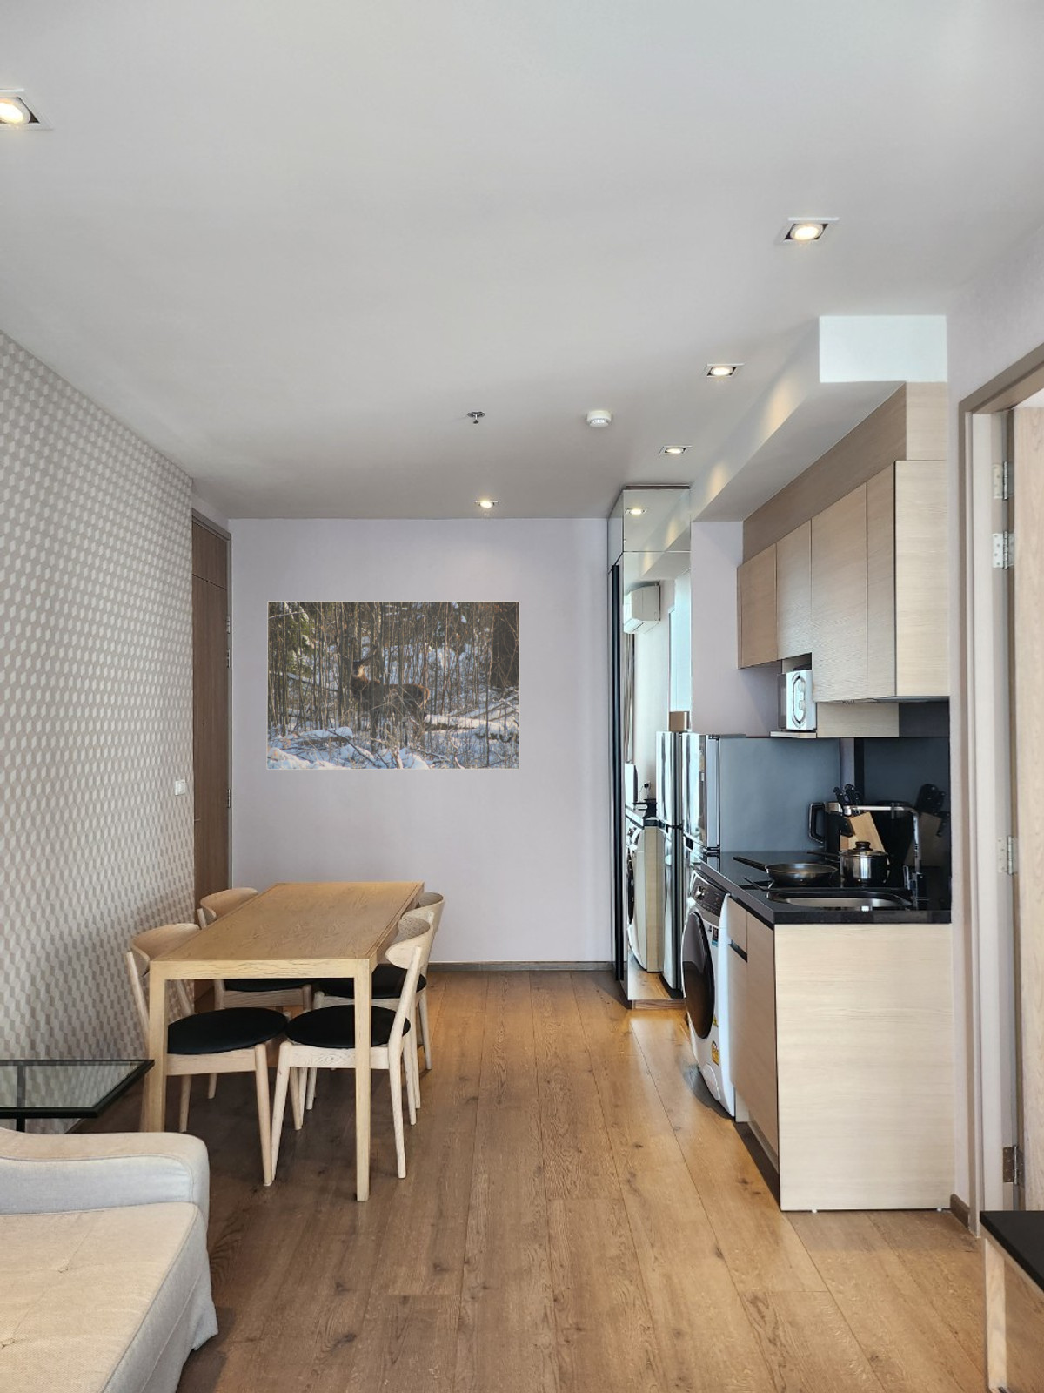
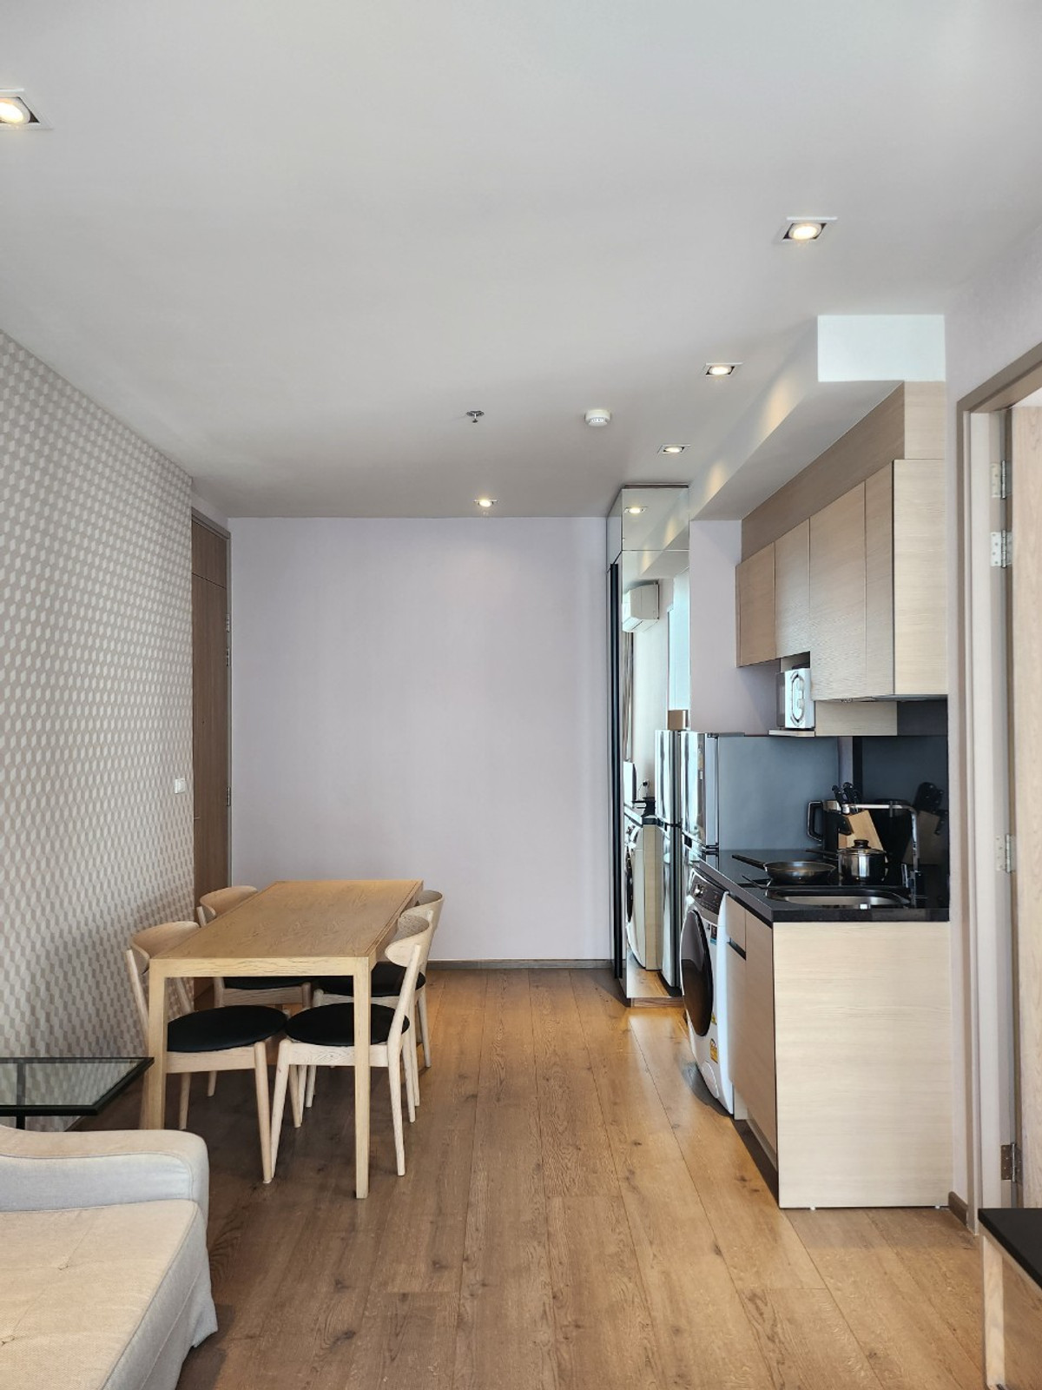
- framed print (394, 684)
